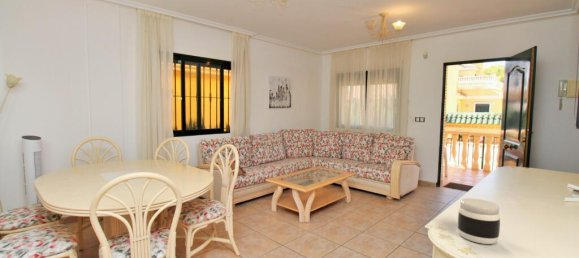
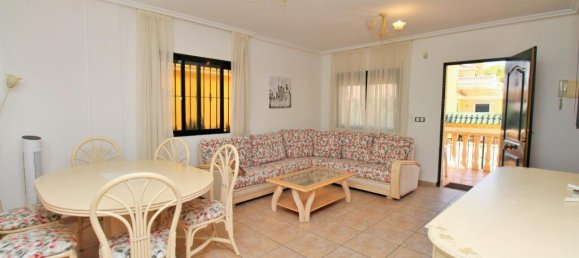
- jar (478, 219)
